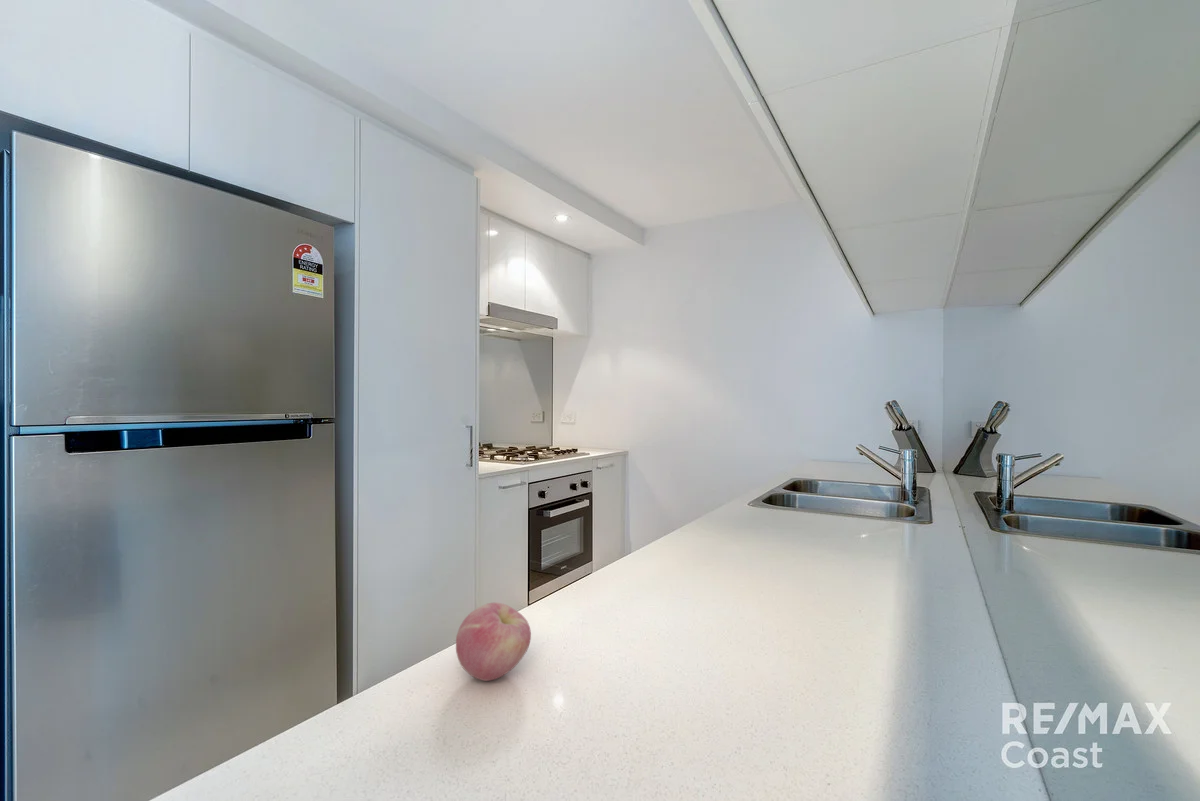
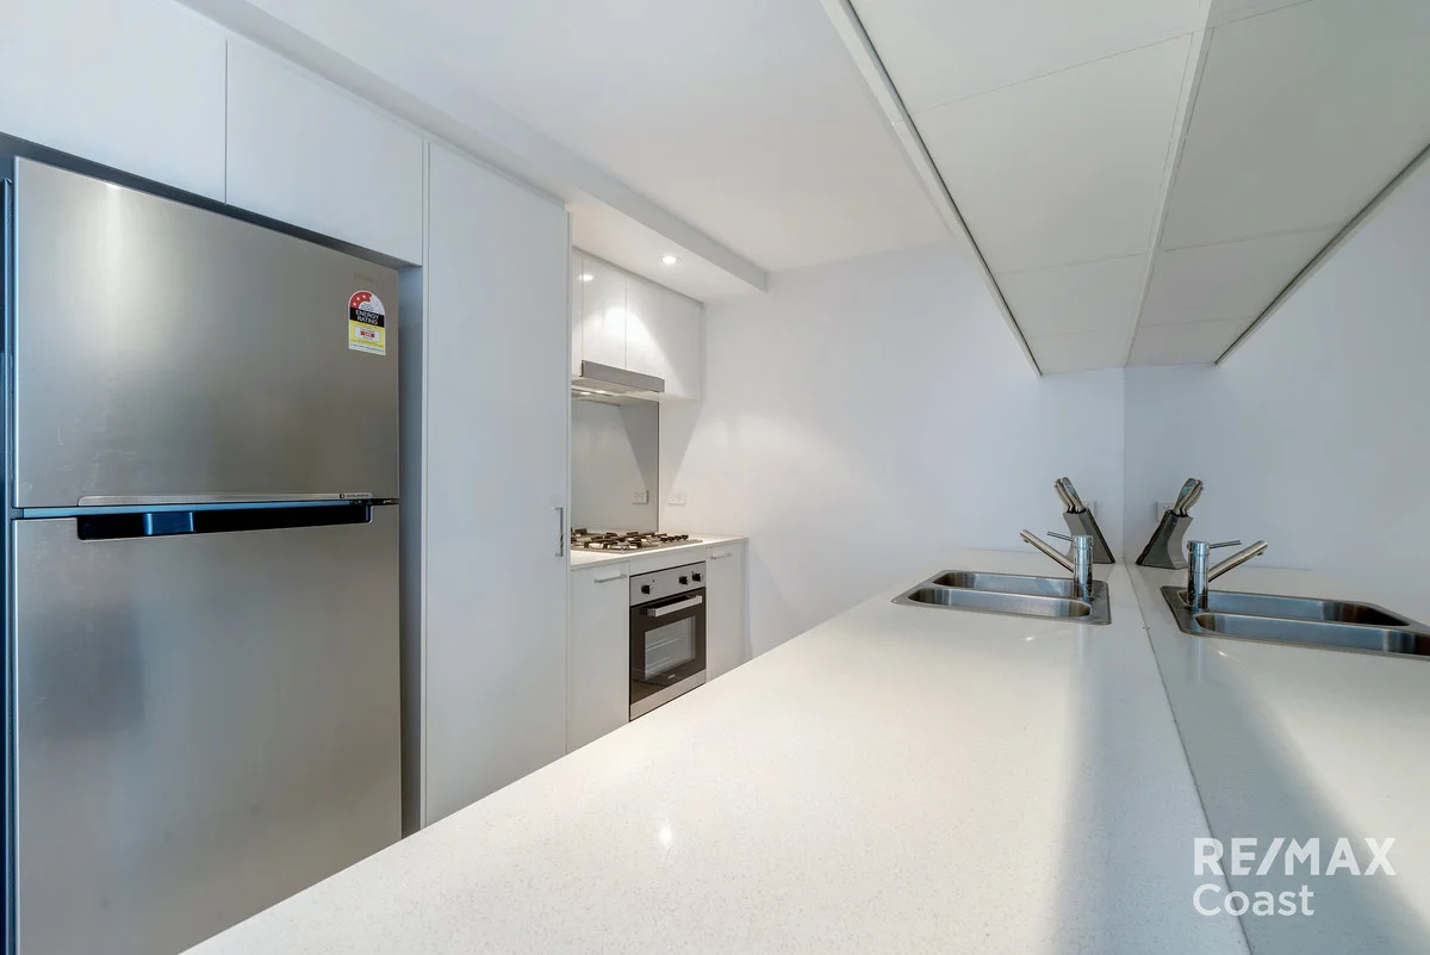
- apple (494, 640)
